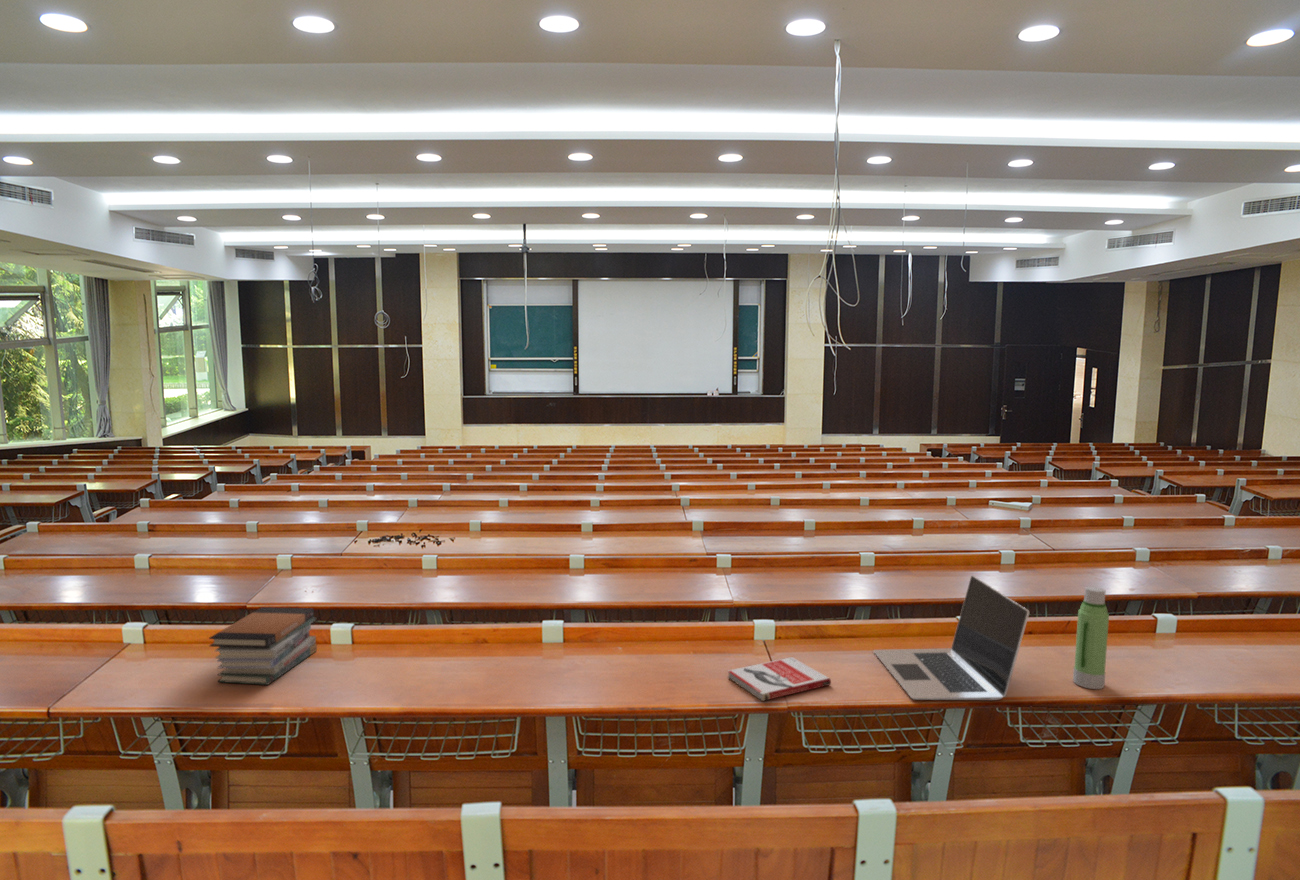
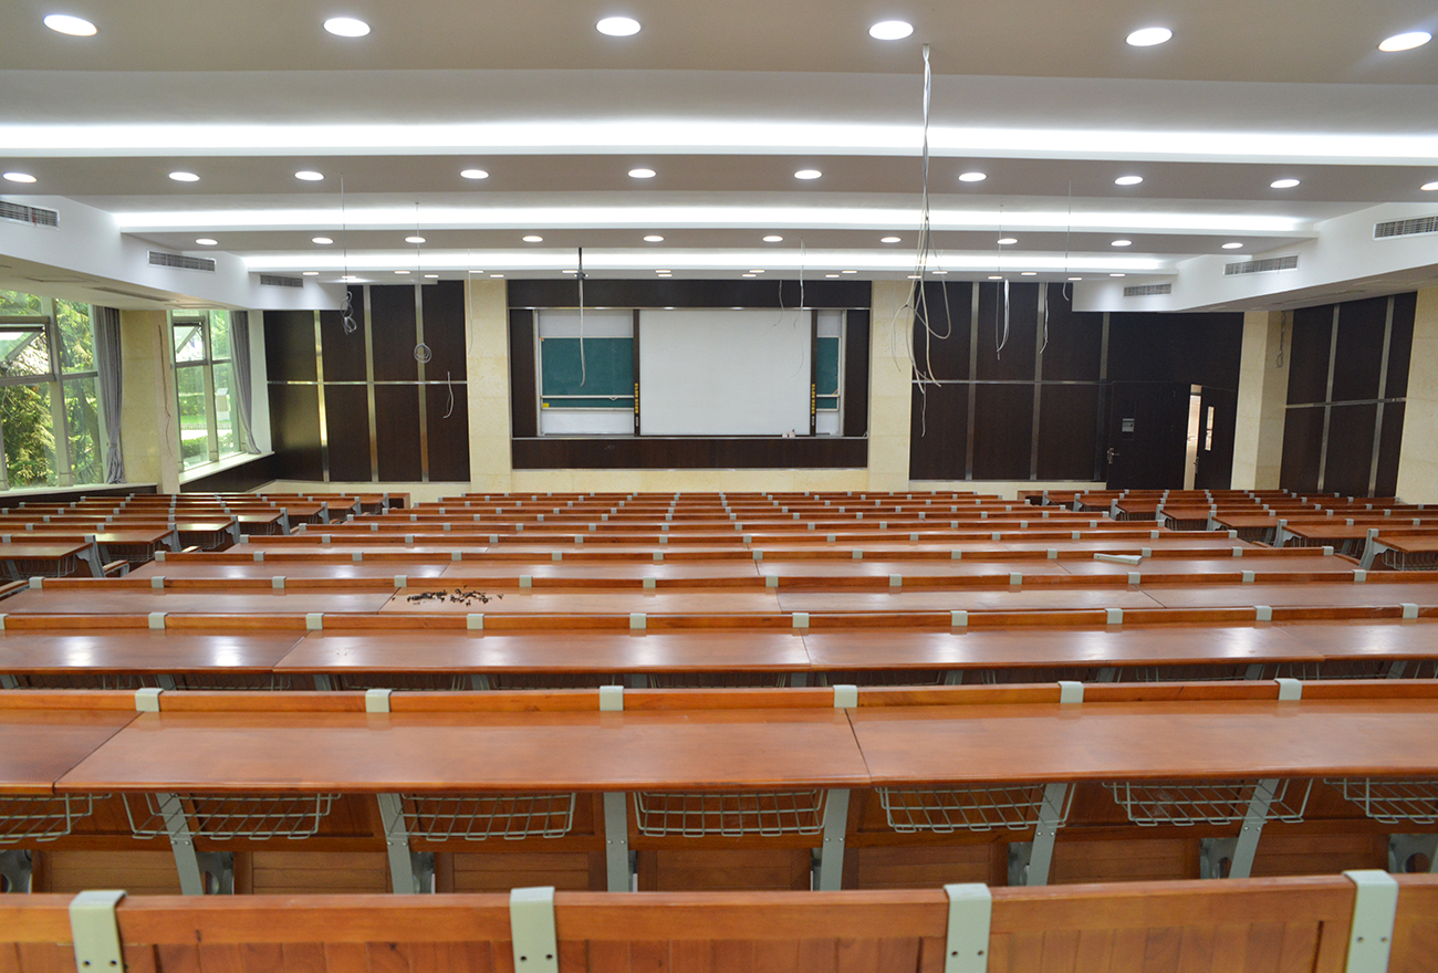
- book stack (266, 644)
- laptop (954, 636)
- water bottle (1090, 636)
- book (778, 678)
